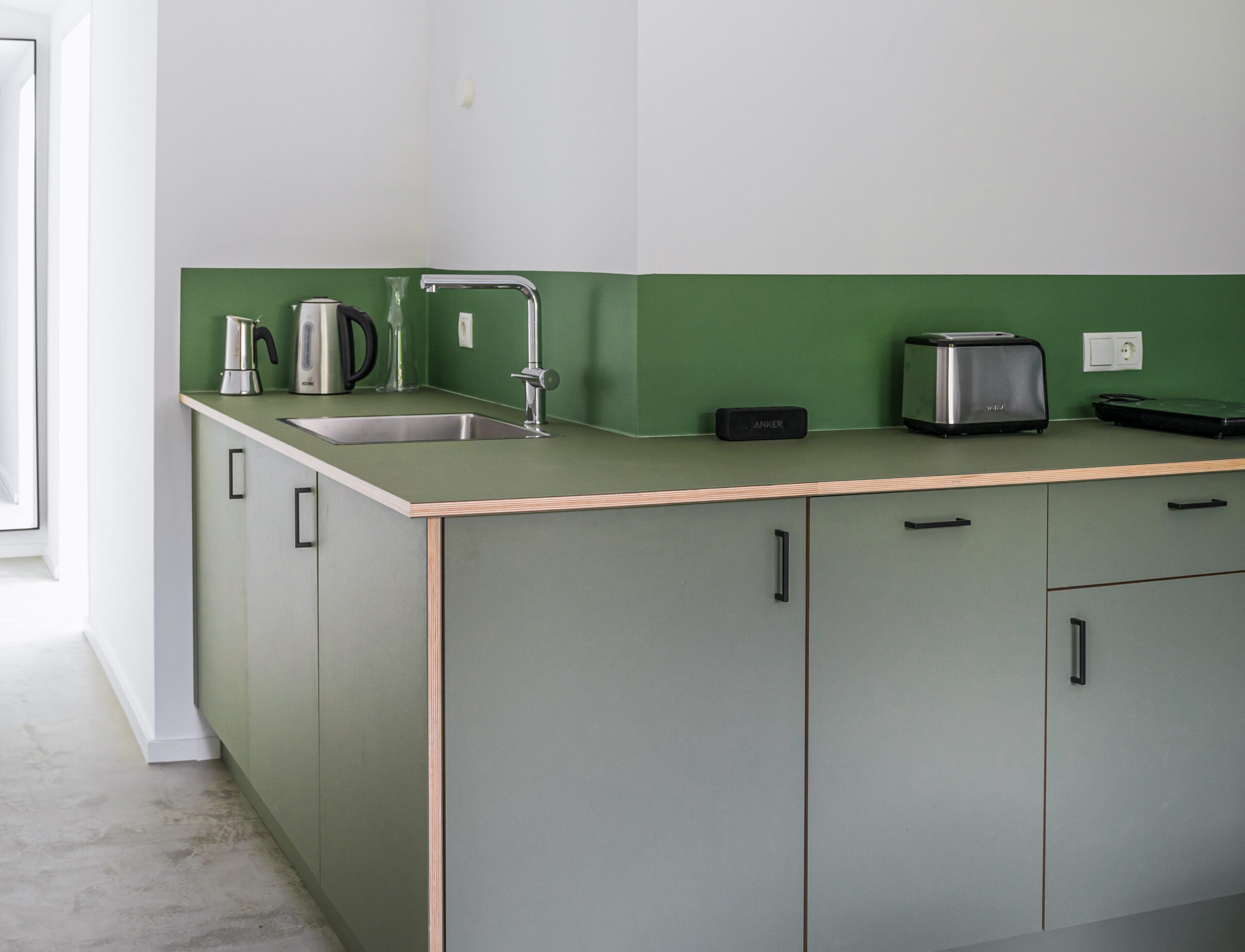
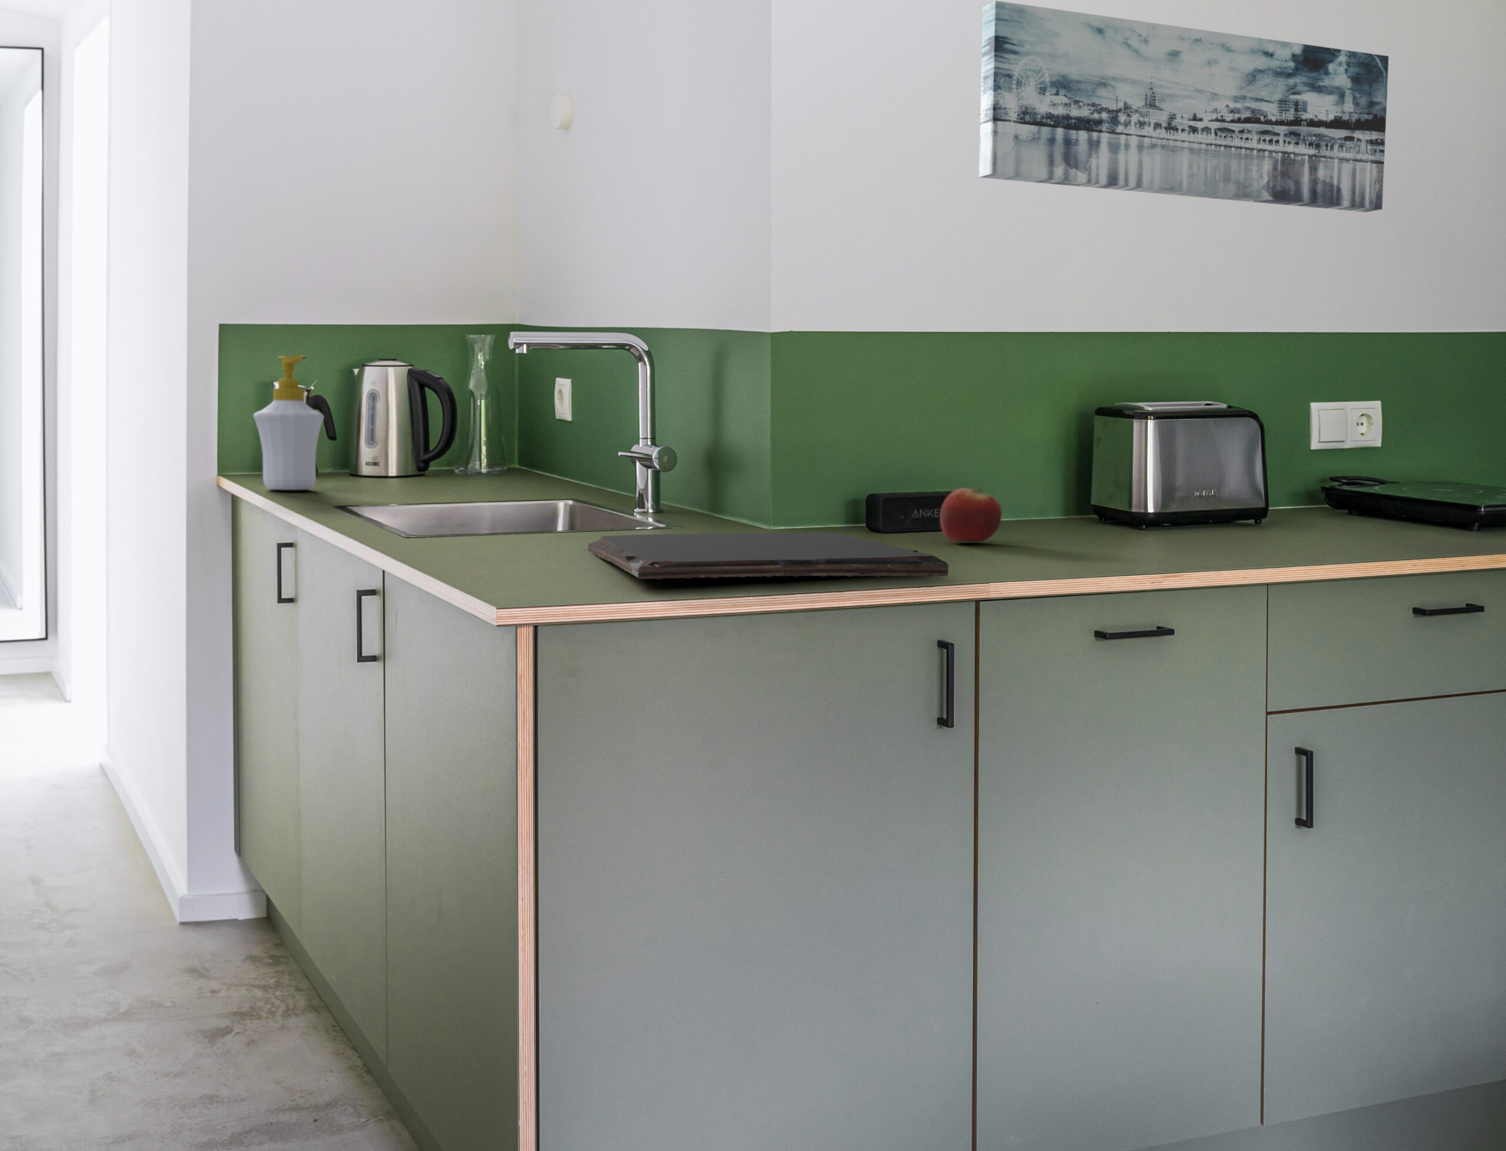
+ fruit (969, 515)
+ cutting board (752, 553)
+ soap bottle (289, 422)
+ wall art (1194, 114)
